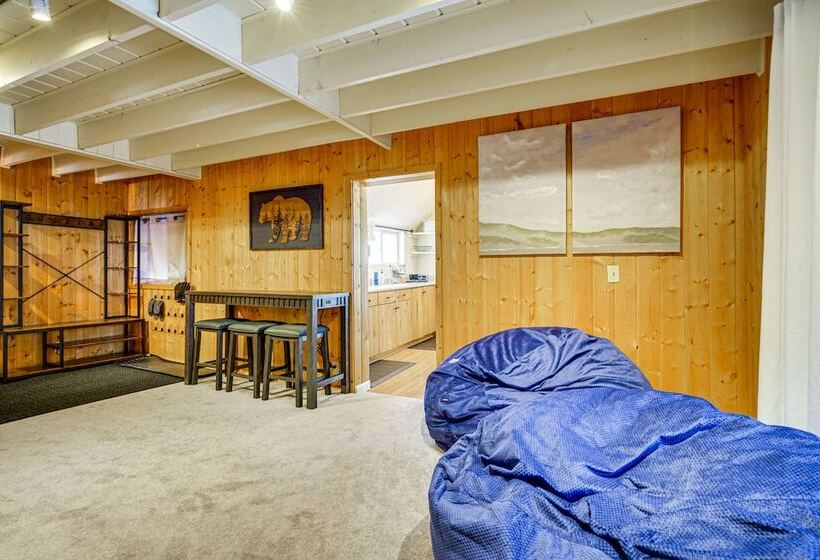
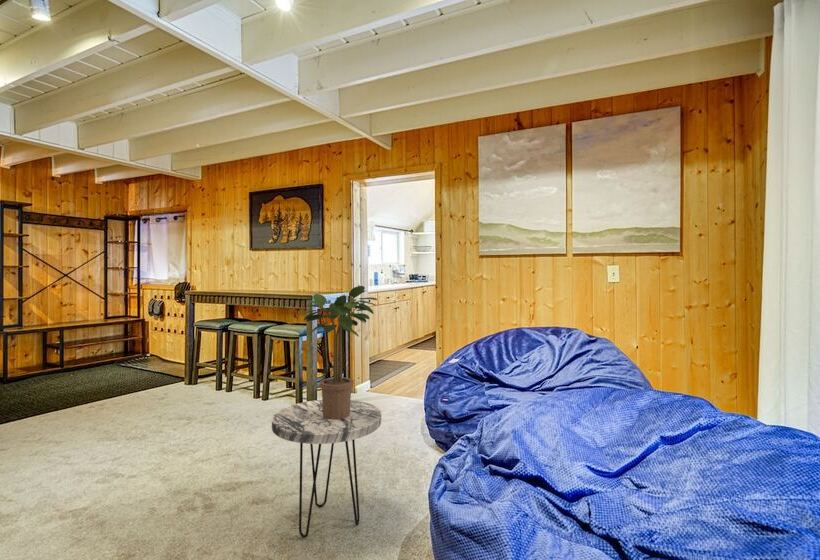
+ potted plant (341, 349)
+ side table (328, 469)
